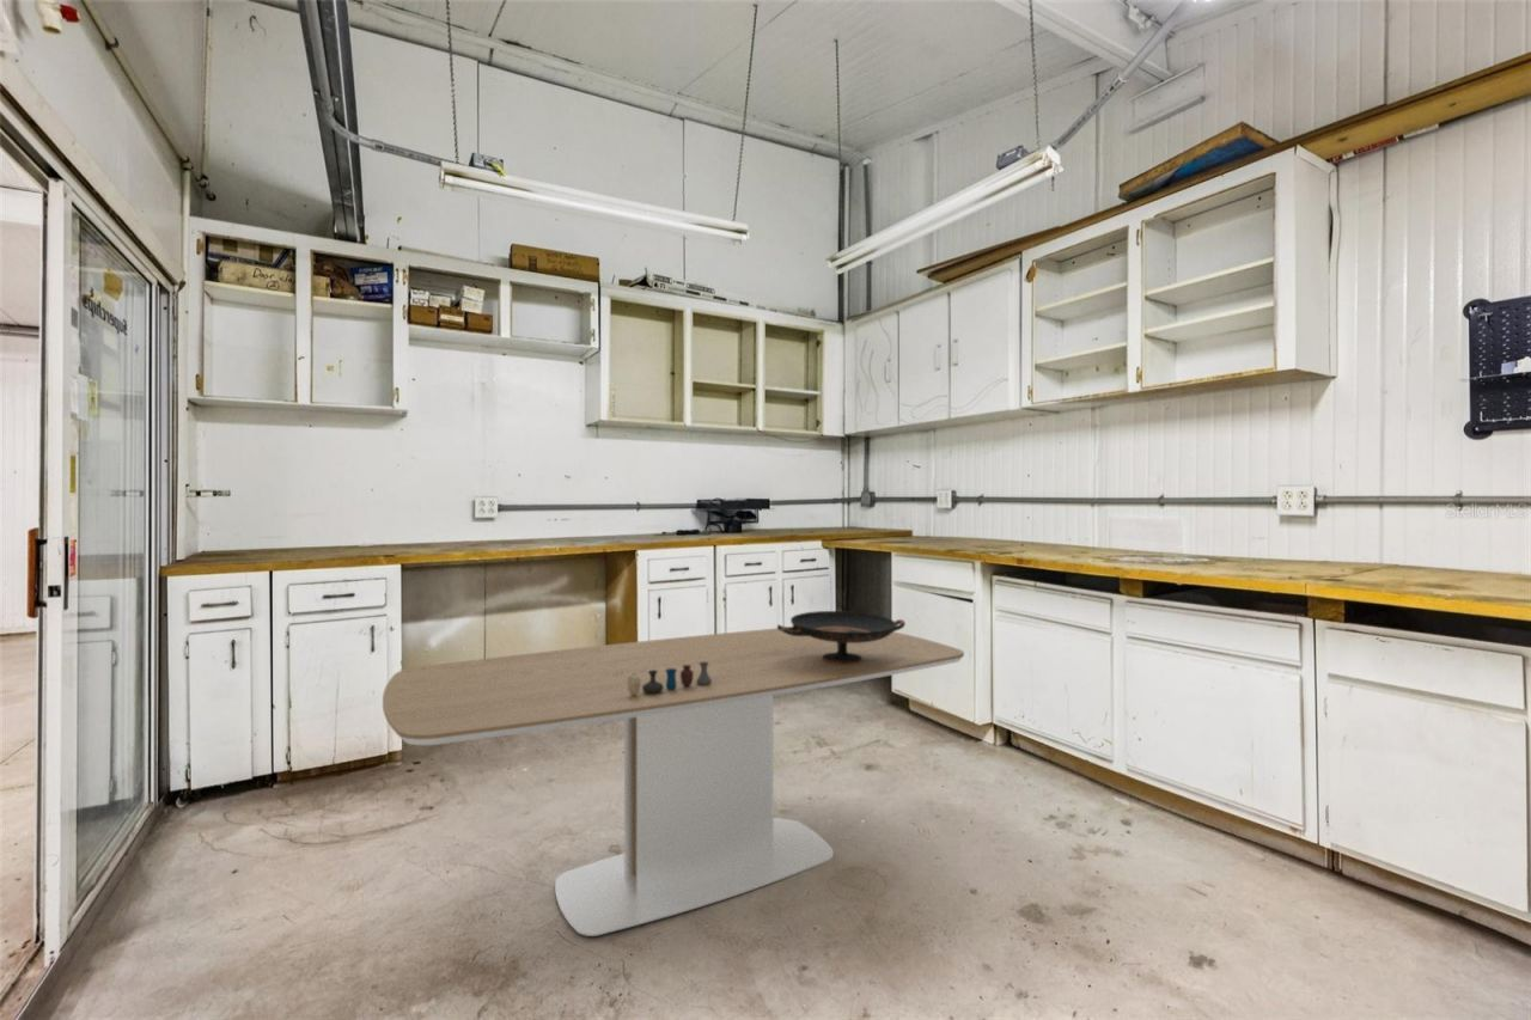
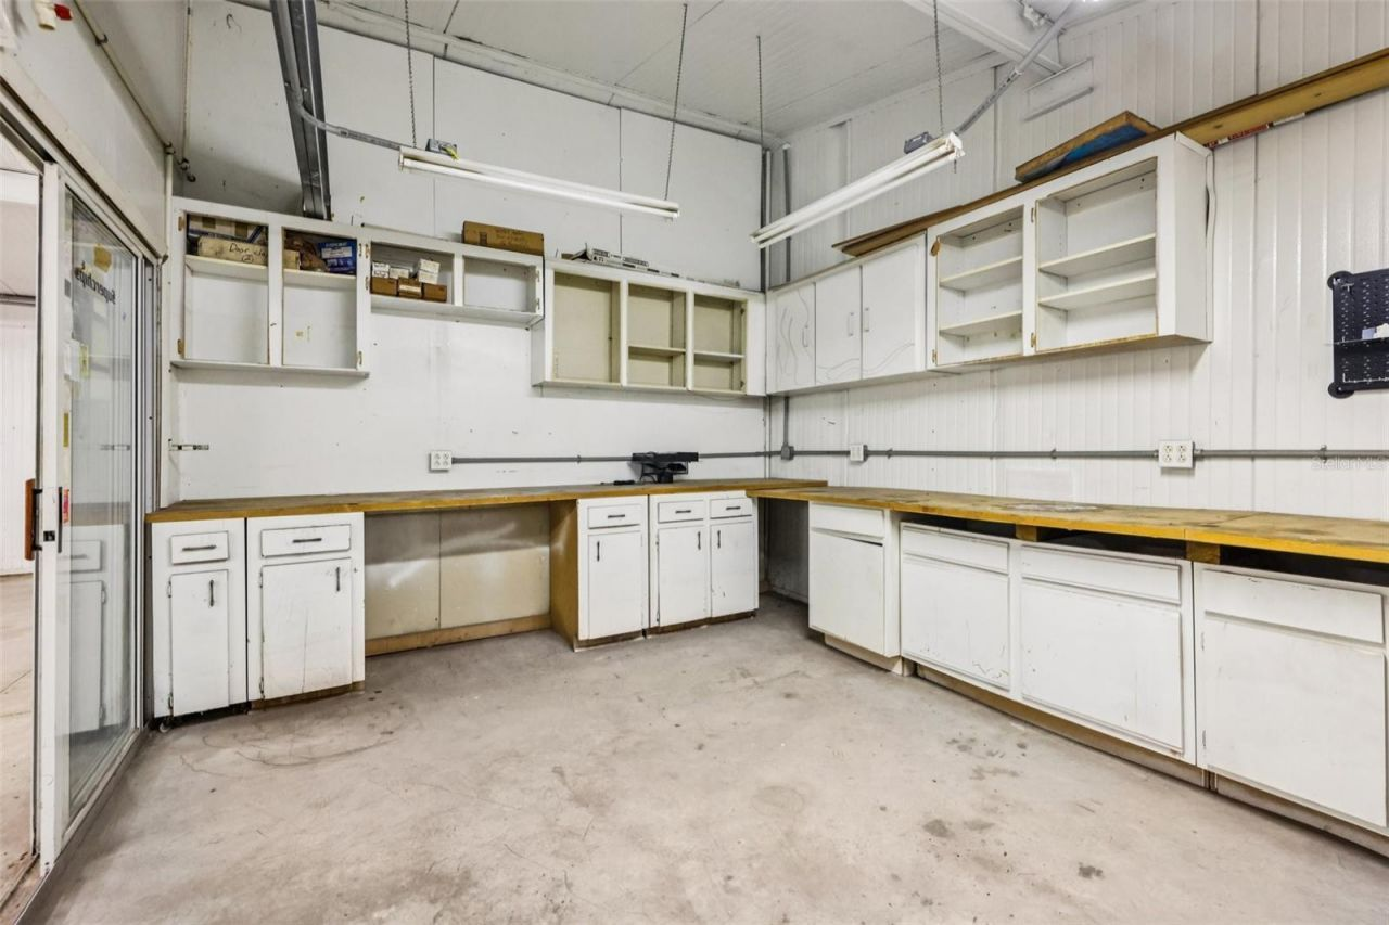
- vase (670, 677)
- decorative bowl (842, 637)
- dining table (700, 763)
